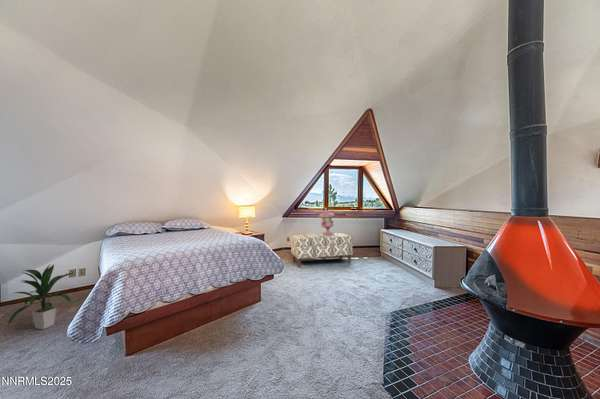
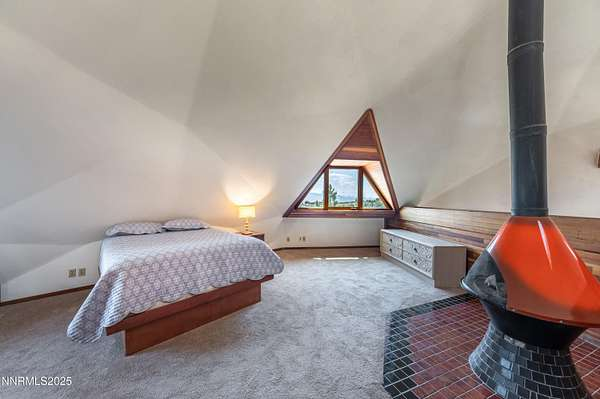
- indoor plant (40, 295)
- decorative urn (327, 221)
- bench (321, 249)
